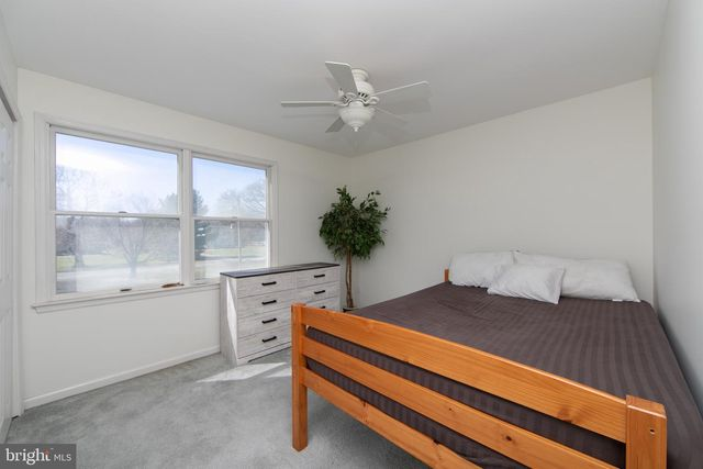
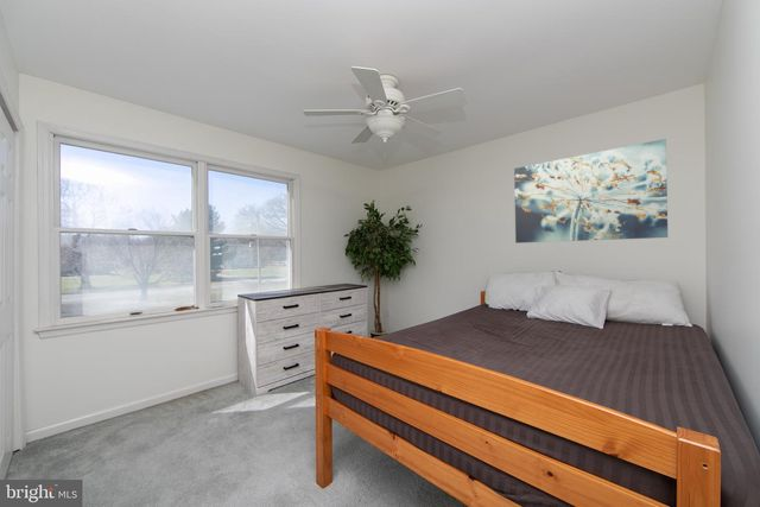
+ wall art (581, 198)
